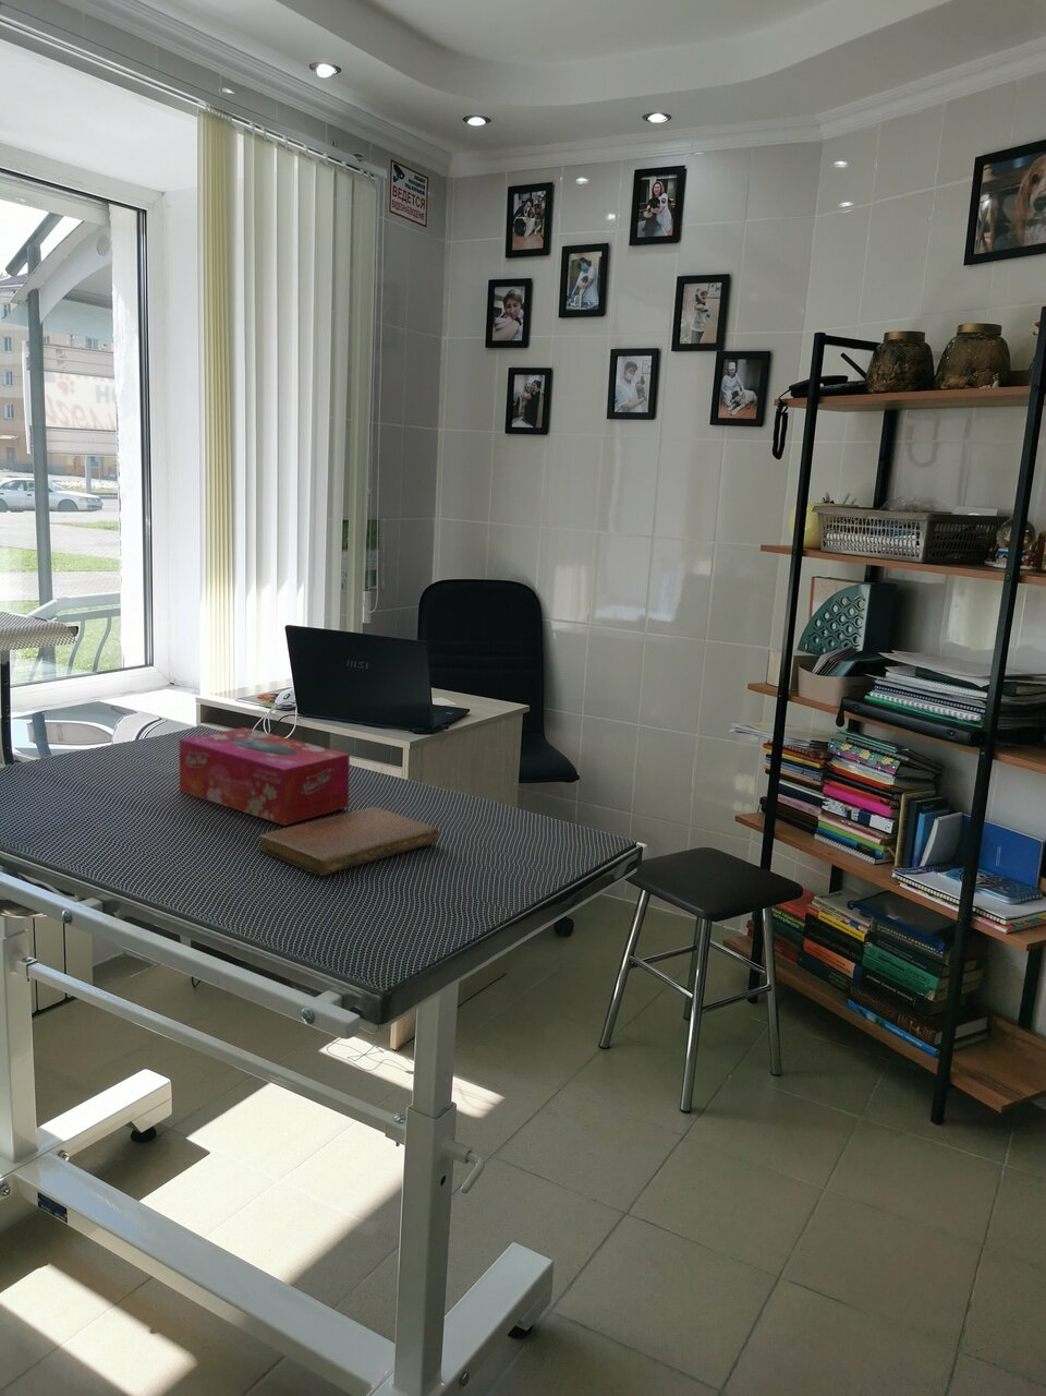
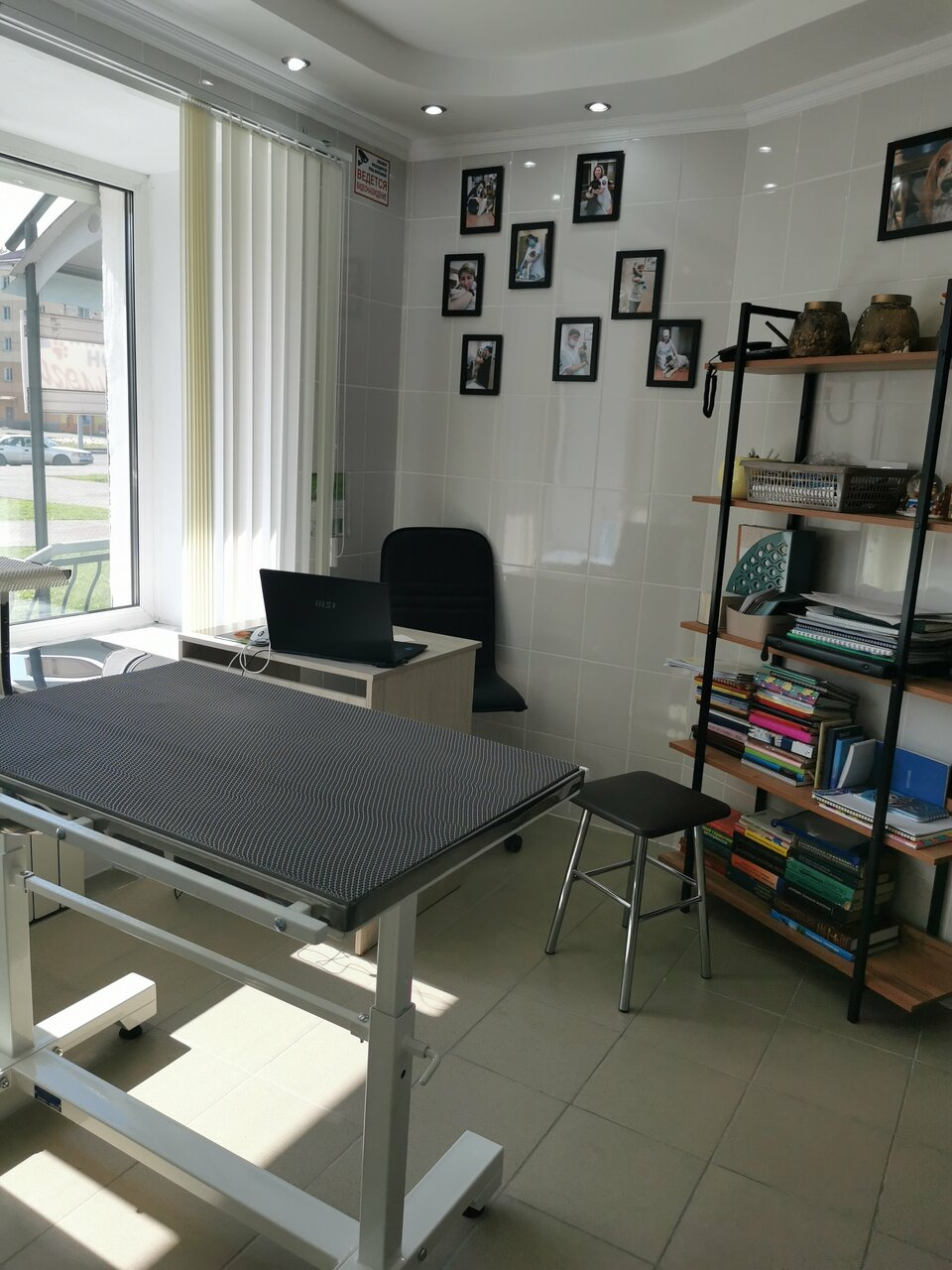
- tissue box (263, 772)
- notebook (349, 839)
